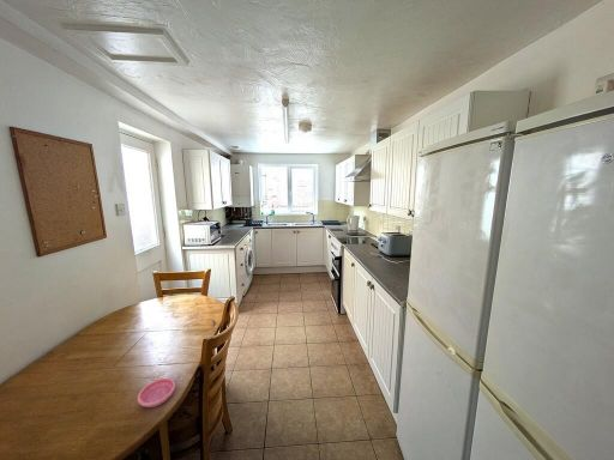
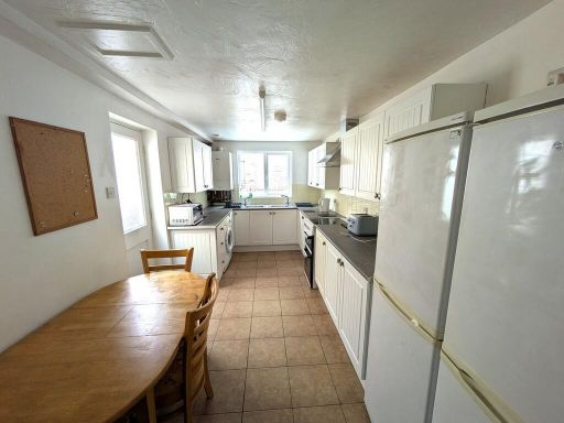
- saucer (157, 393)
